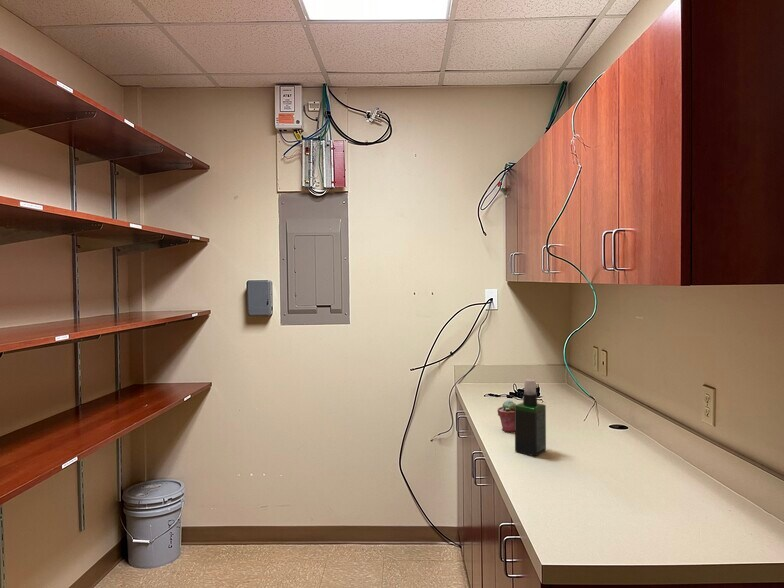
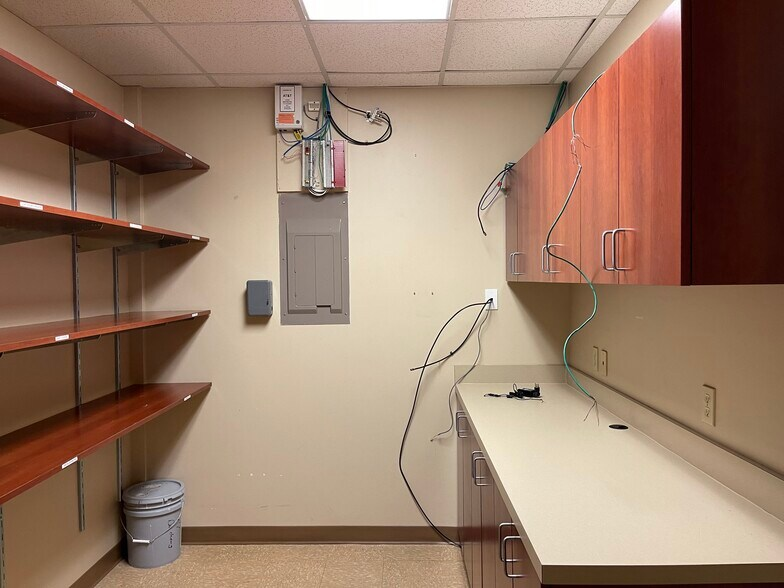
- spray bottle (530, 415)
- potted succulent (509, 415)
